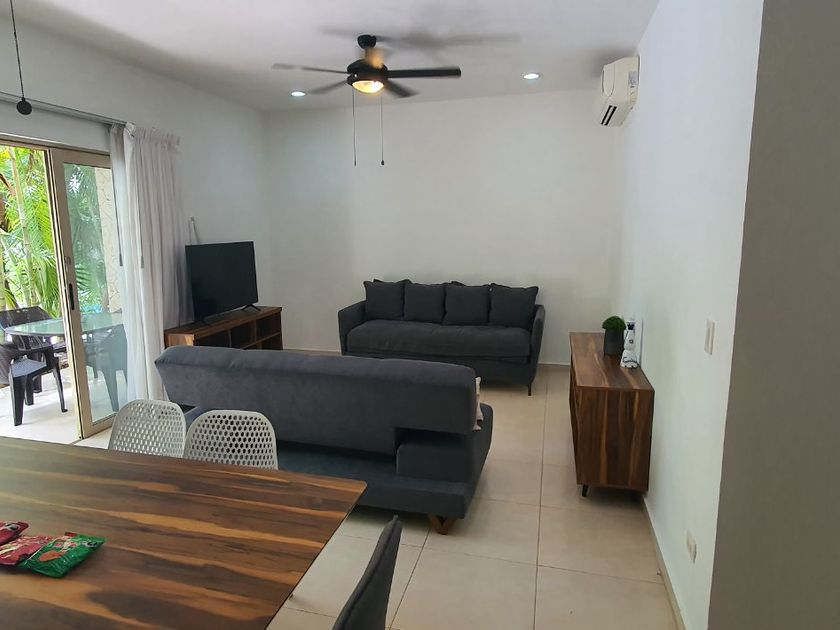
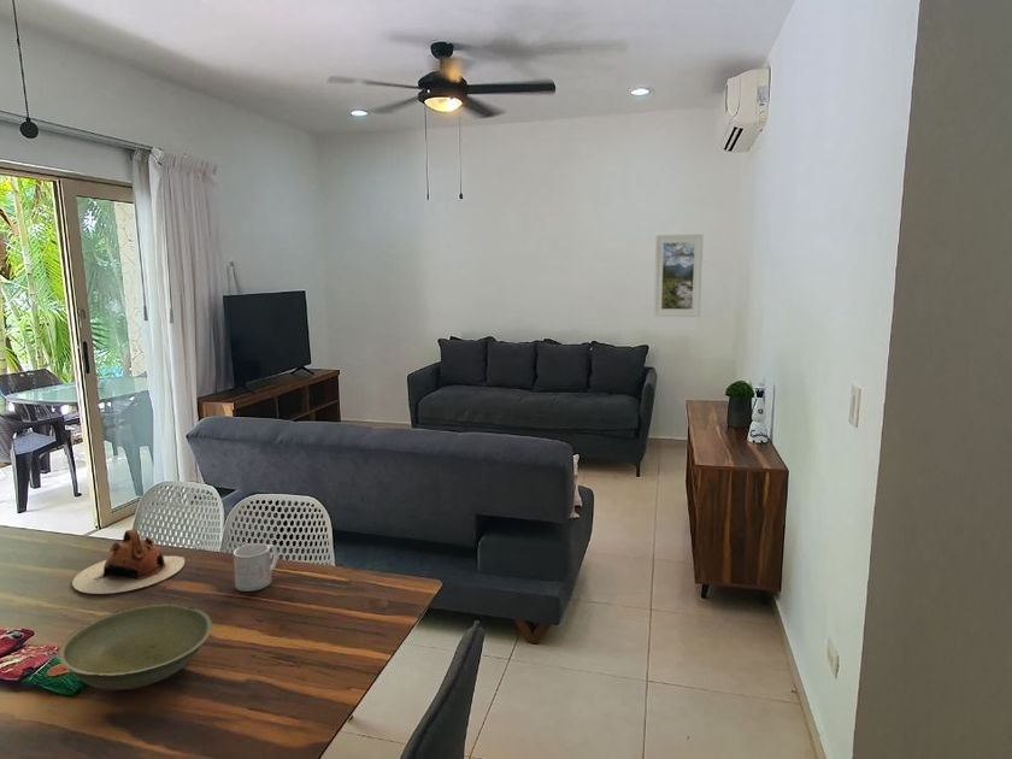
+ mug (258, 563)
+ teapot (128, 549)
+ bowl (140, 651)
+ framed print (677, 276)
